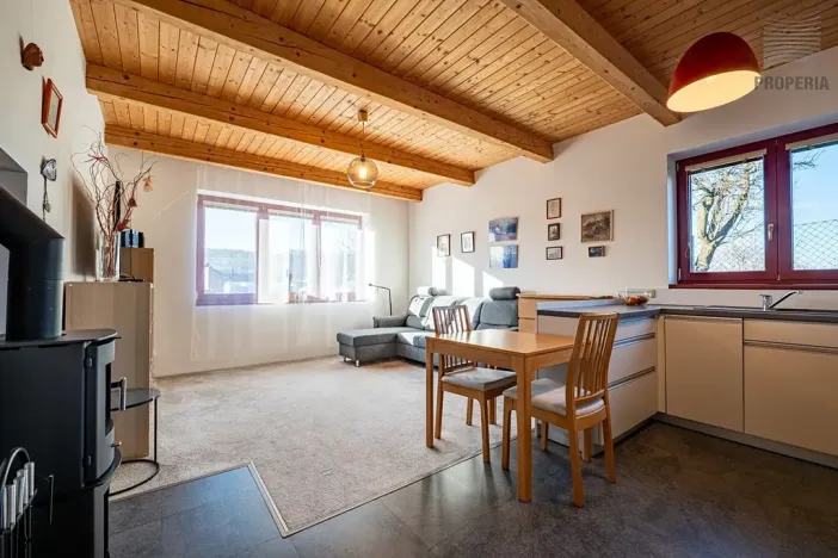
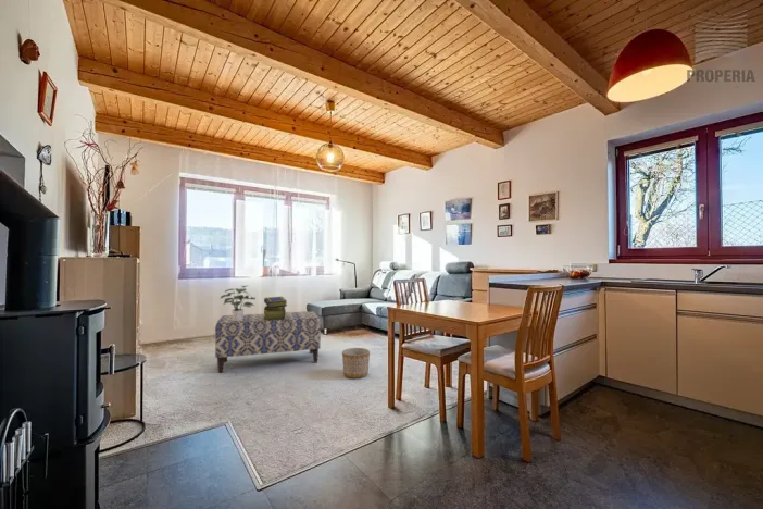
+ stack of books (275, 308)
+ bench (270, 338)
+ potted plant (237, 302)
+ planter (355, 362)
